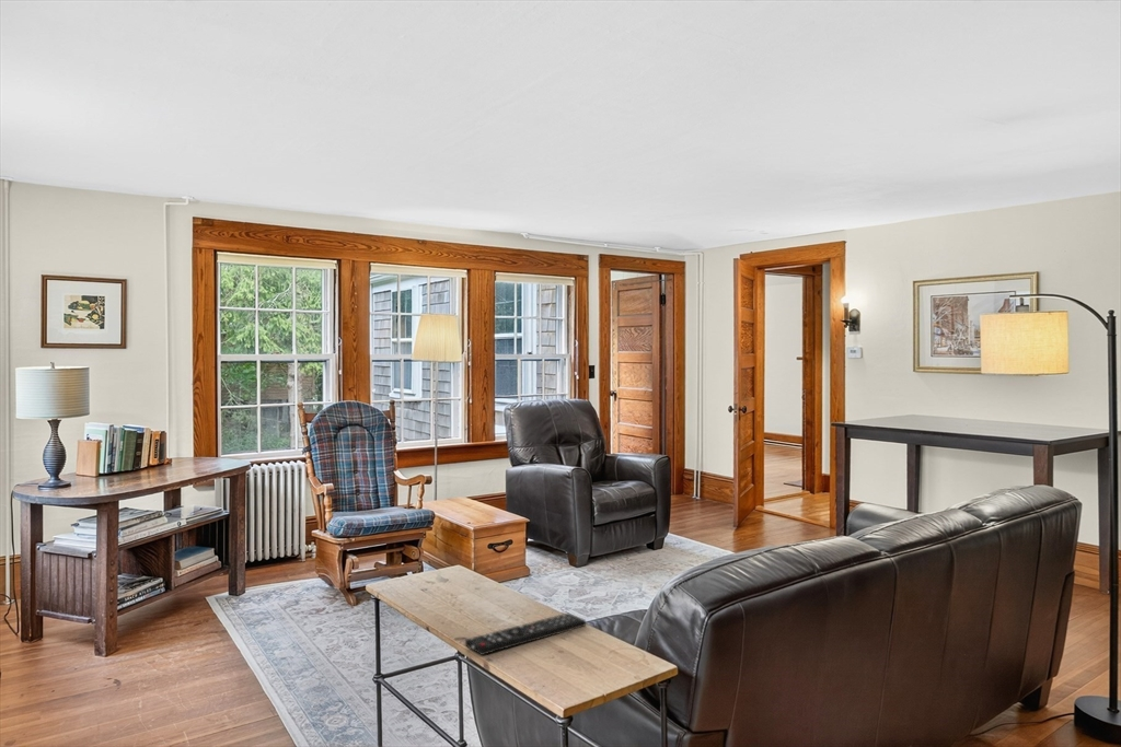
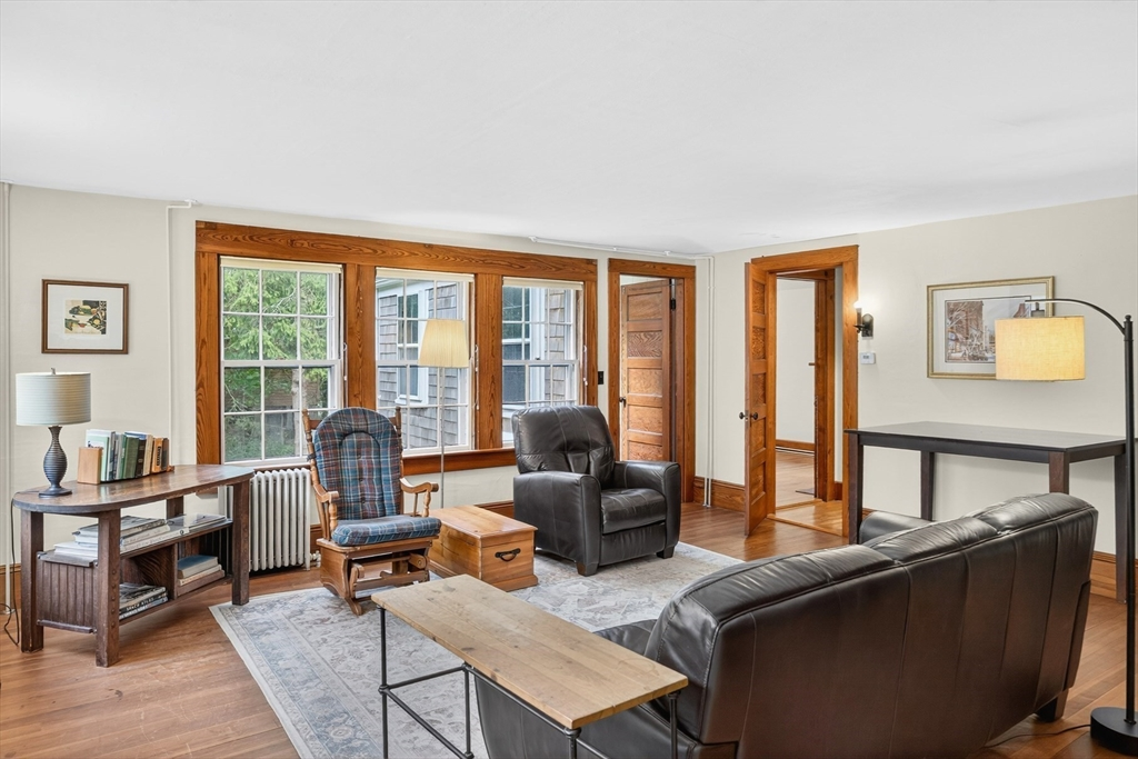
- remote control (527, 631)
